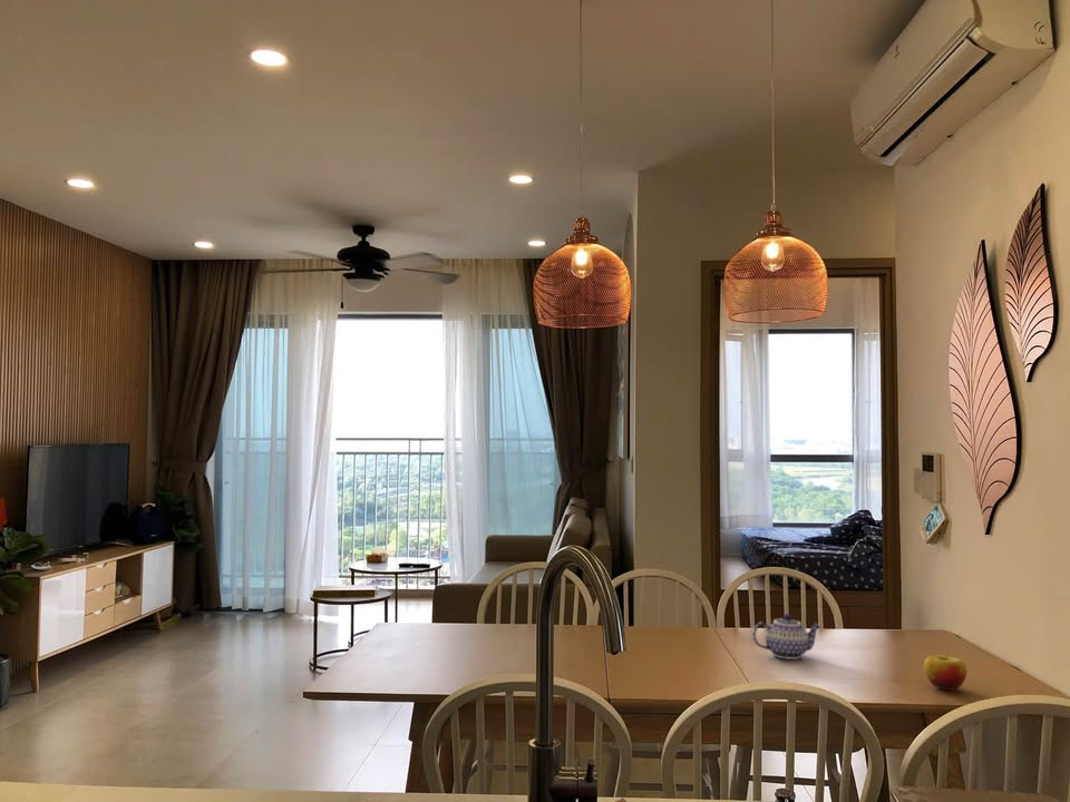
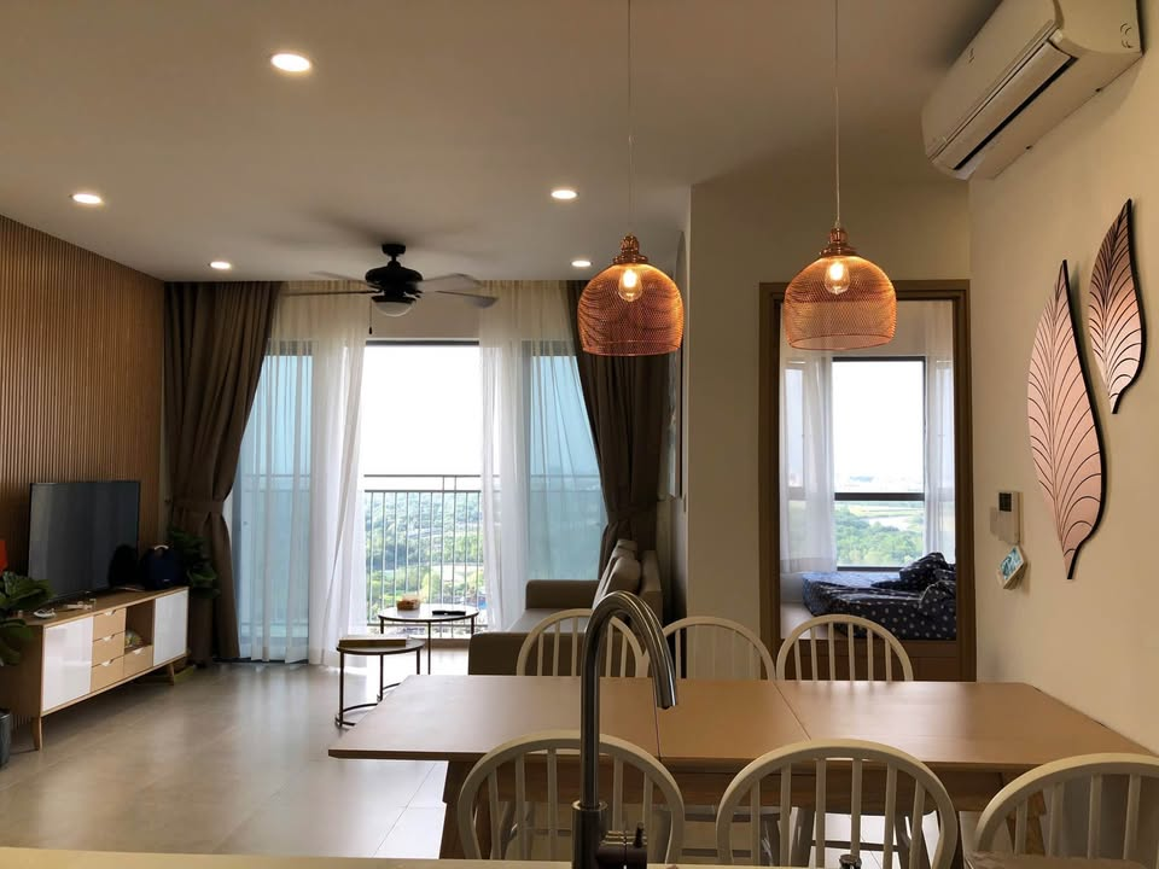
- teapot (787, 635)
- apple (945, 672)
